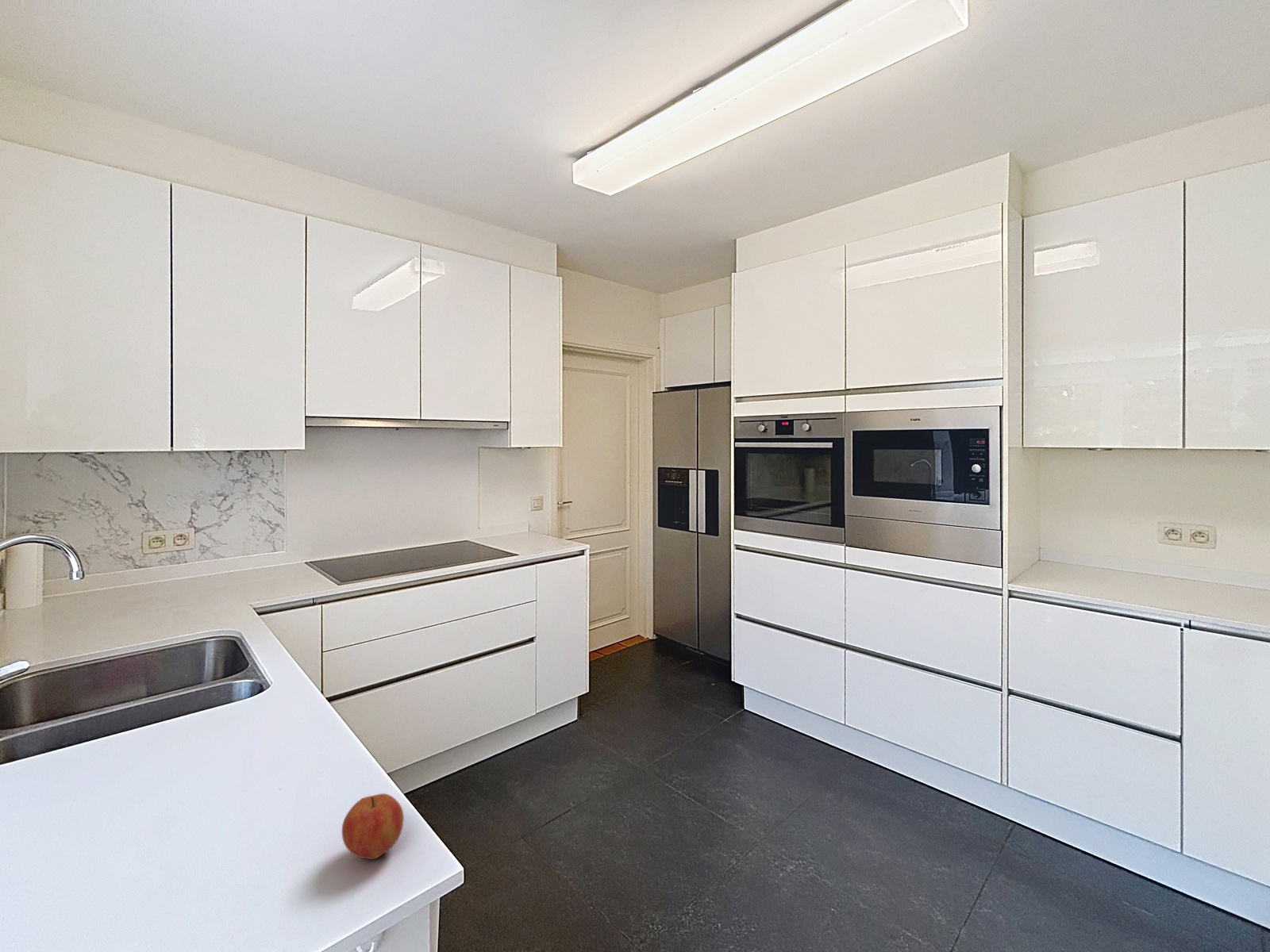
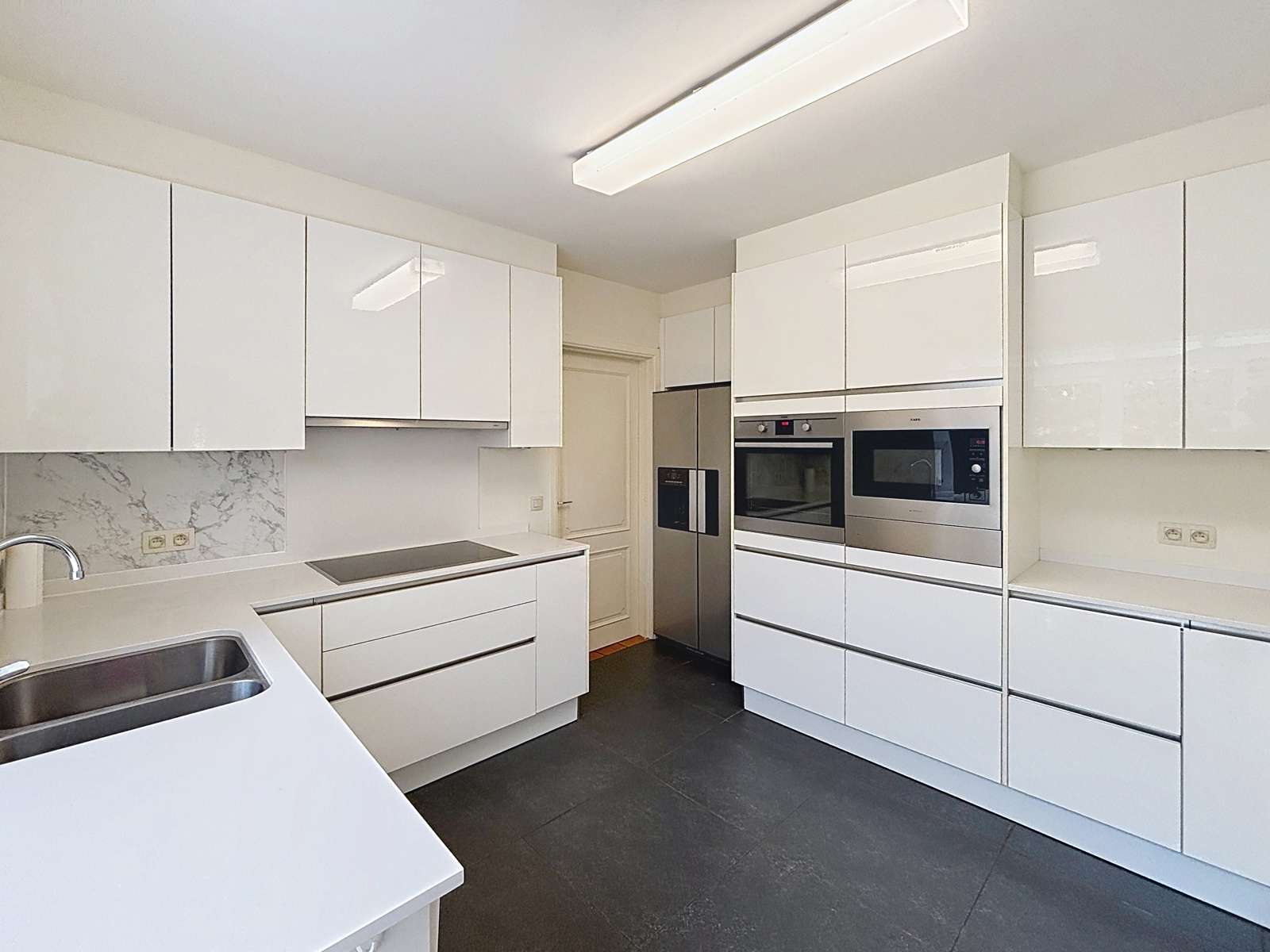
- apple (373, 825)
